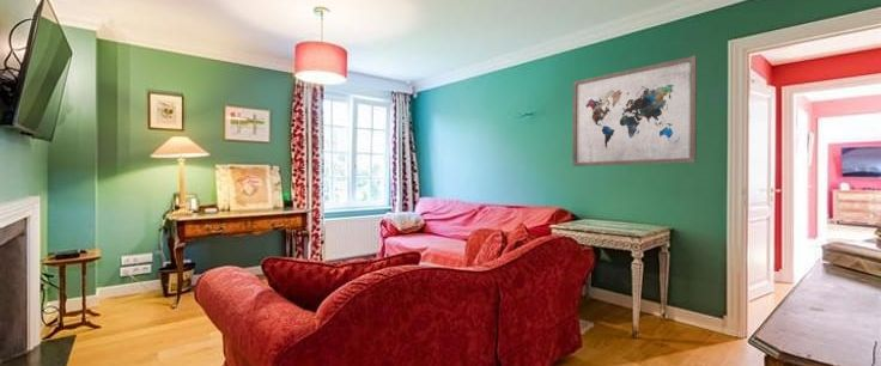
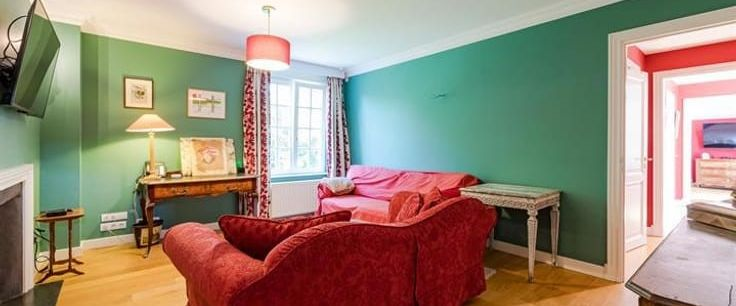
- wall art (627, 117)
